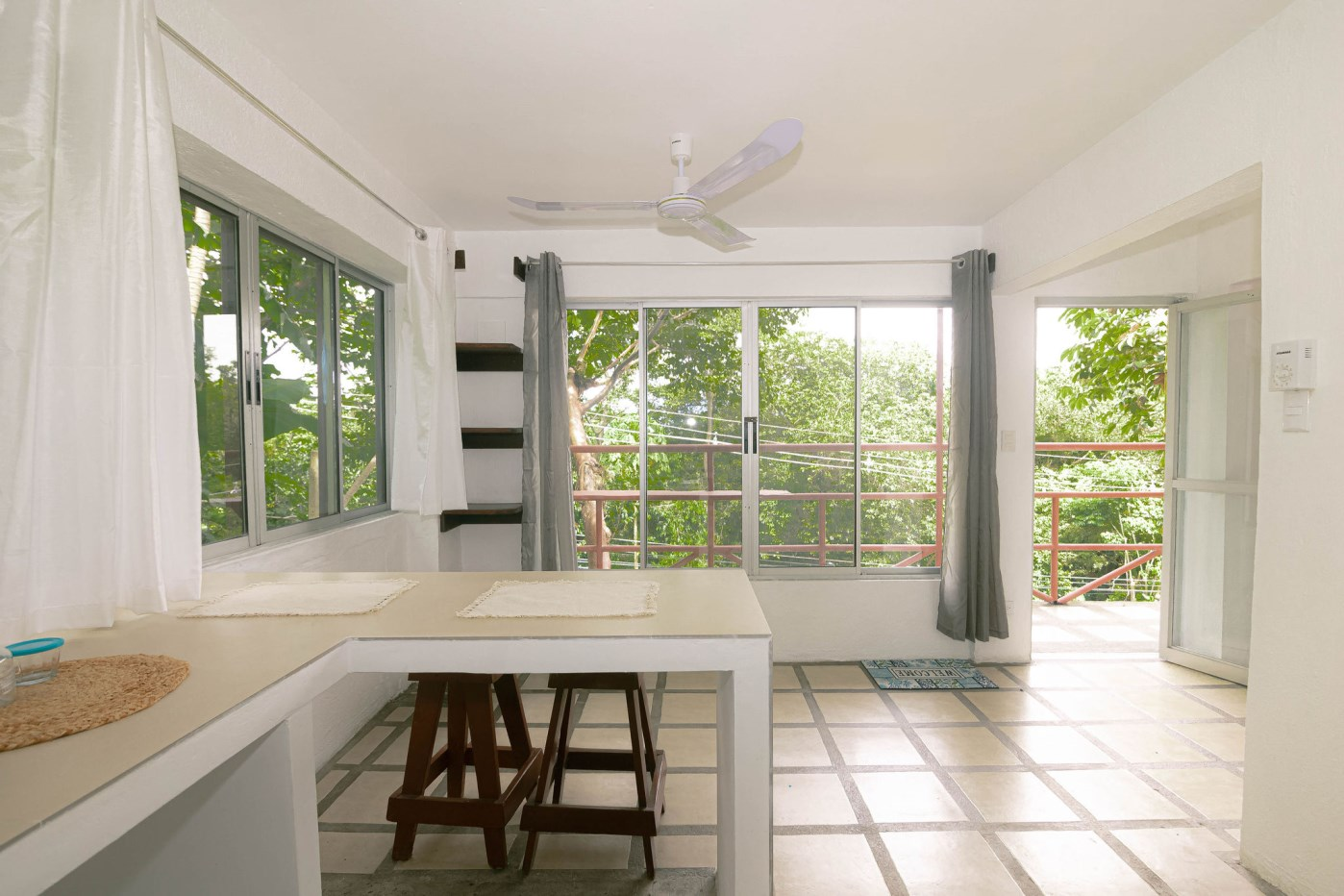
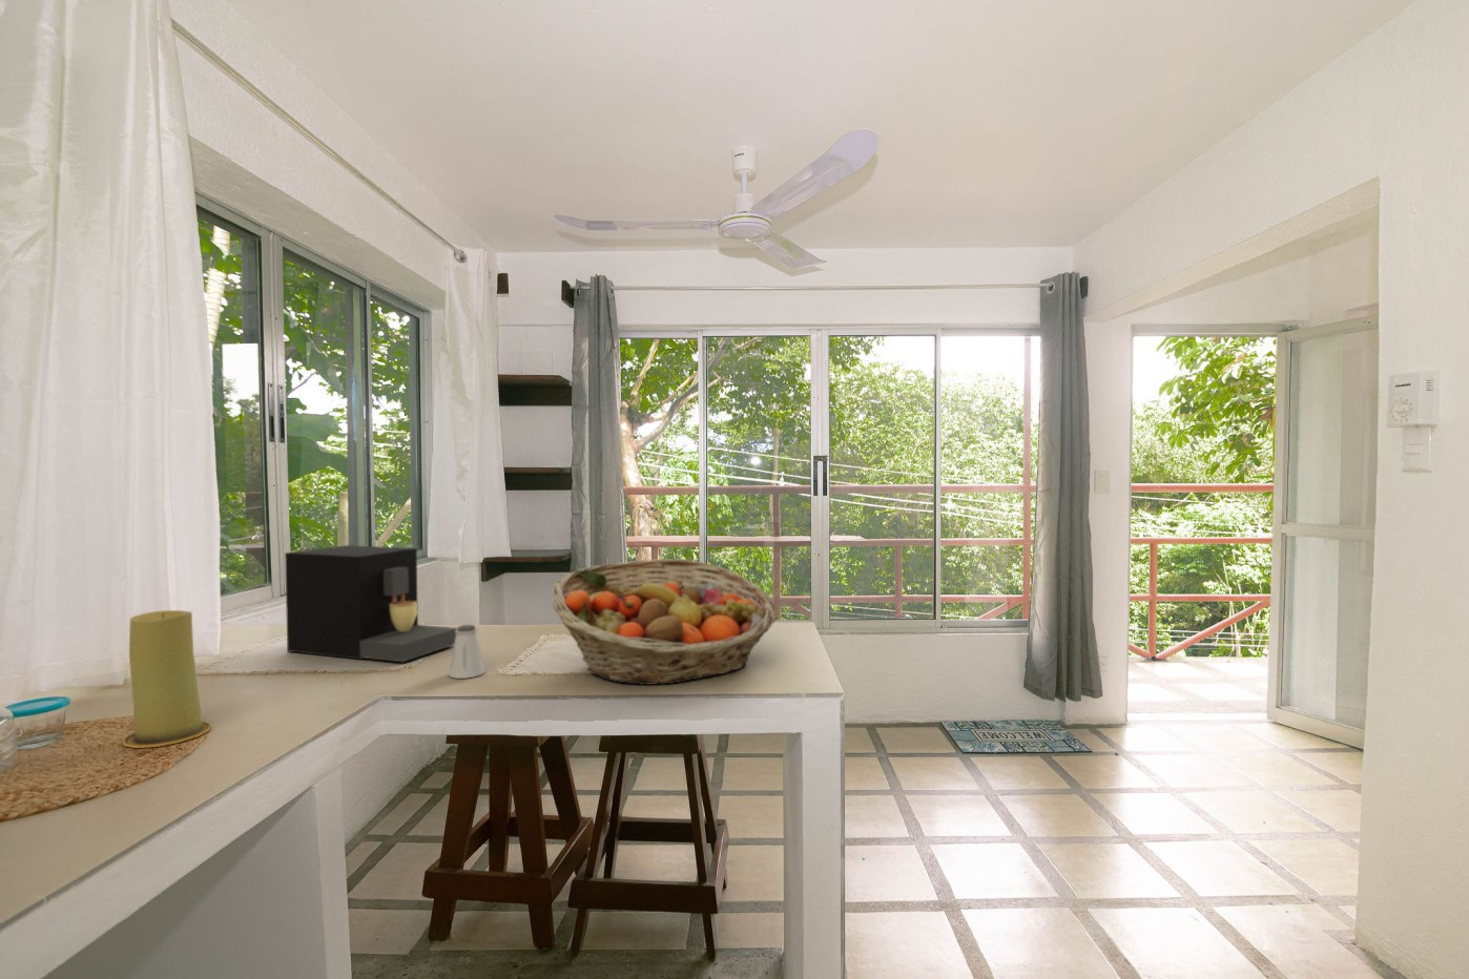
+ saltshaker (467, 649)
+ fruit basket (667, 615)
+ candle (166, 673)
+ coffee maker (372, 600)
